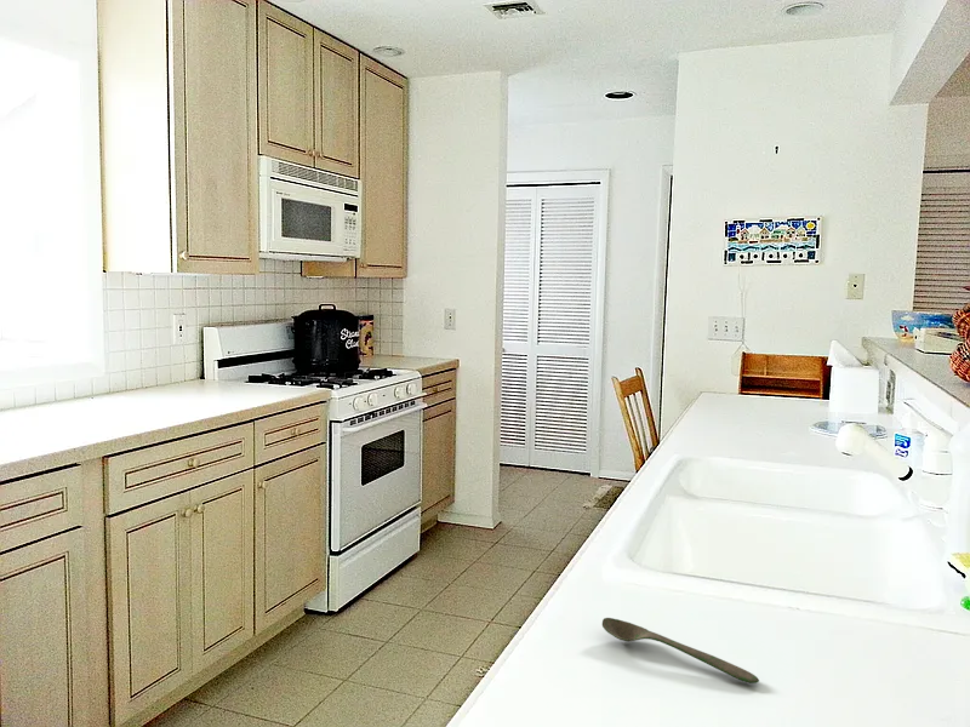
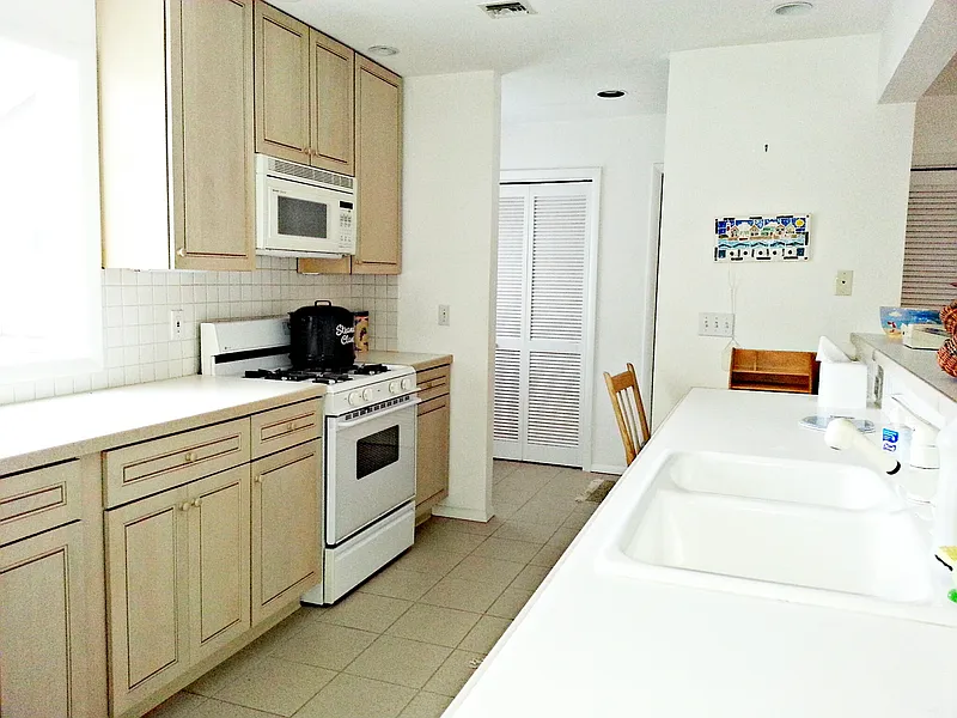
- spoon (677, 648)
